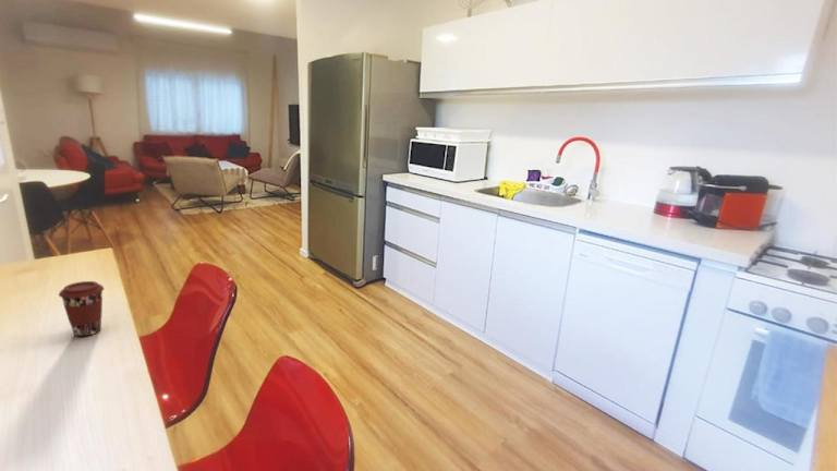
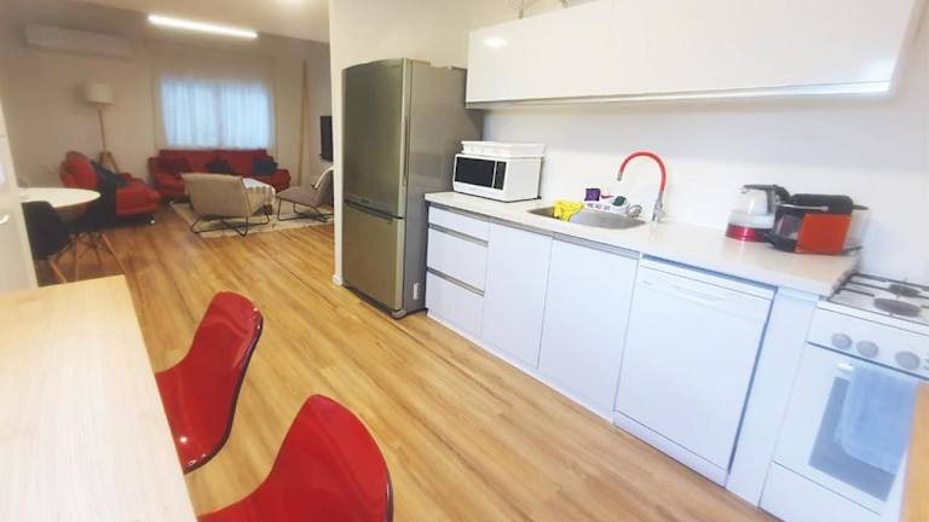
- coffee cup (84, 309)
